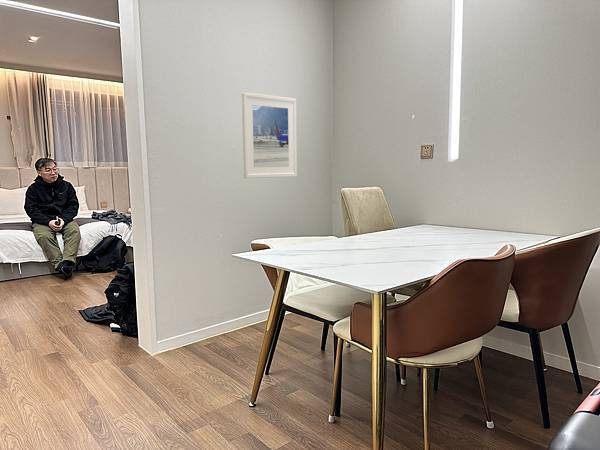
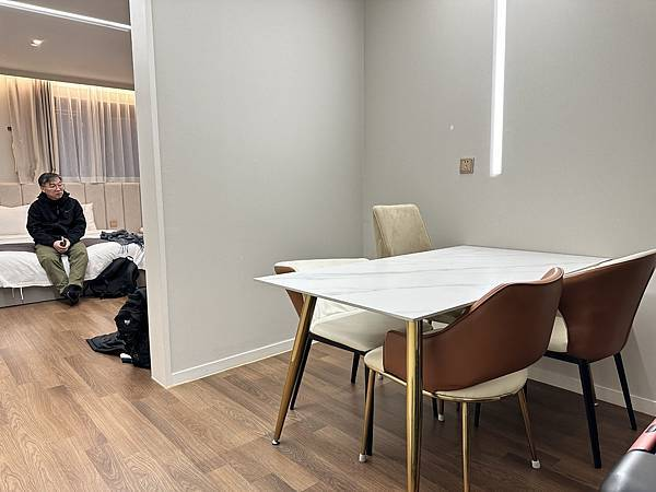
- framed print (270, 137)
